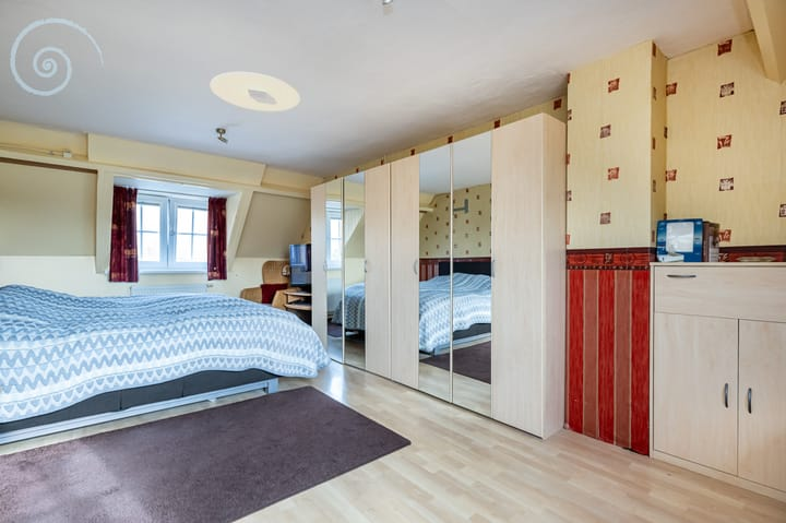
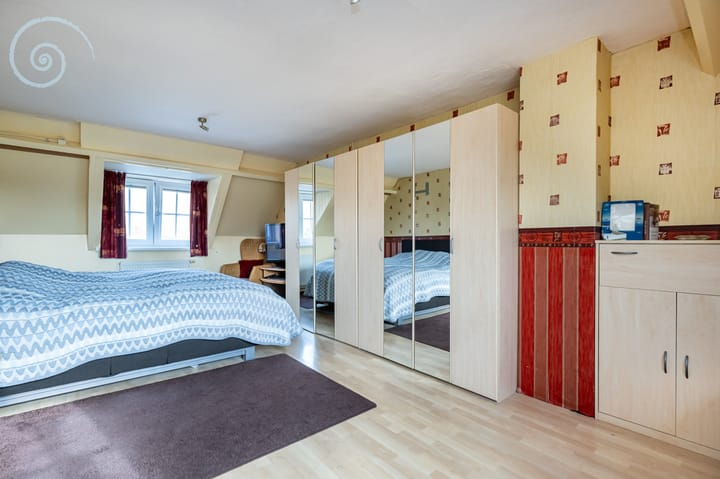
- ceiling light (257, 90)
